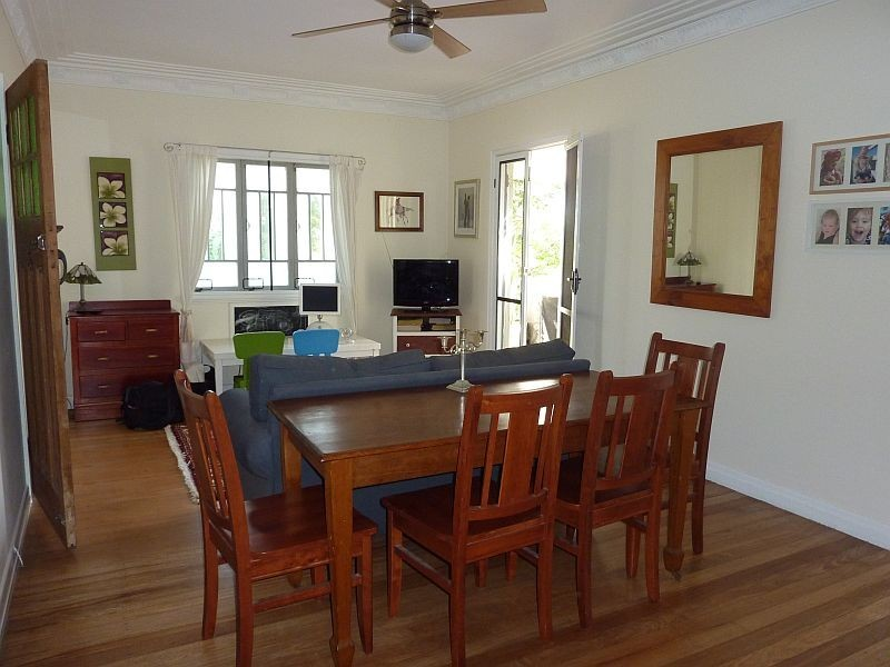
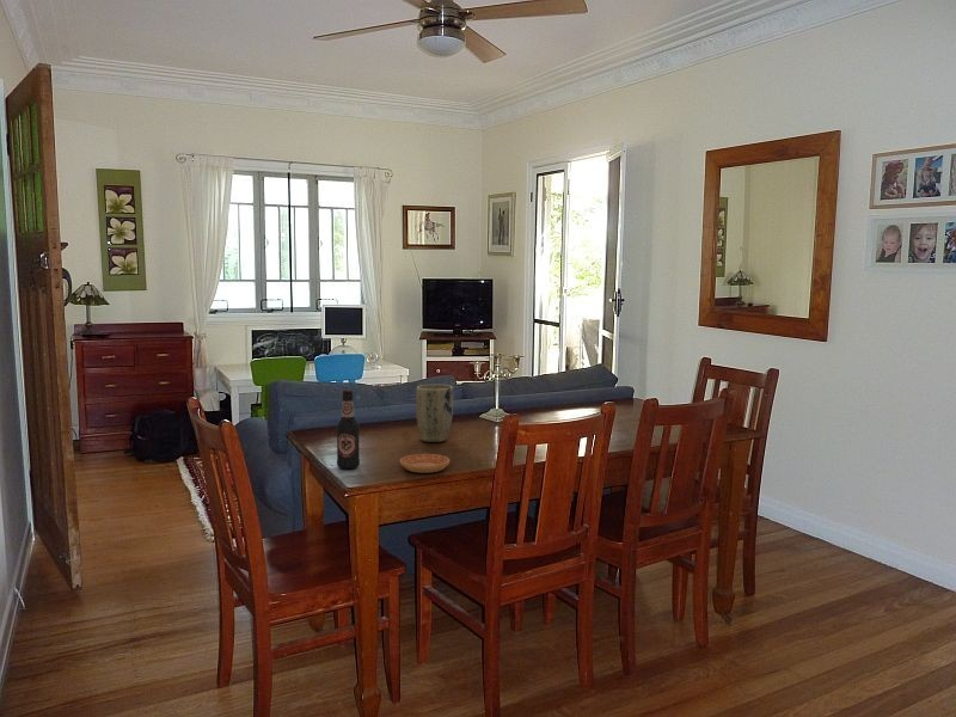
+ saucer (424, 464)
+ plant pot (434, 412)
+ bottle (348, 429)
